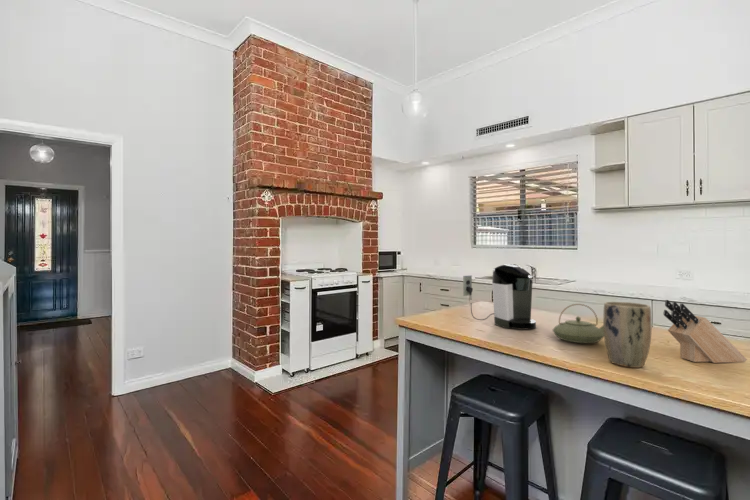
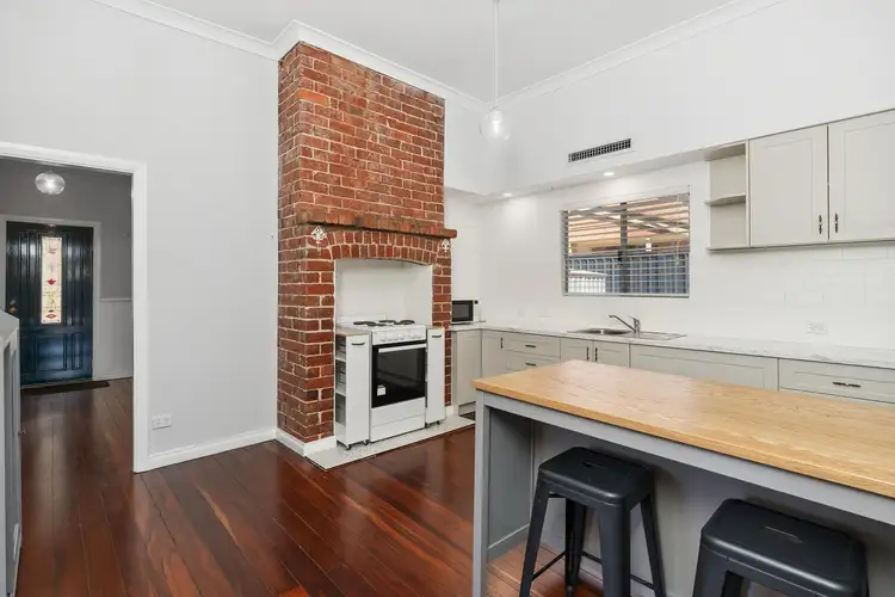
- teapot (581, 322)
- knife block (701, 330)
- plant pot (626, 333)
- coffee maker (504, 295)
